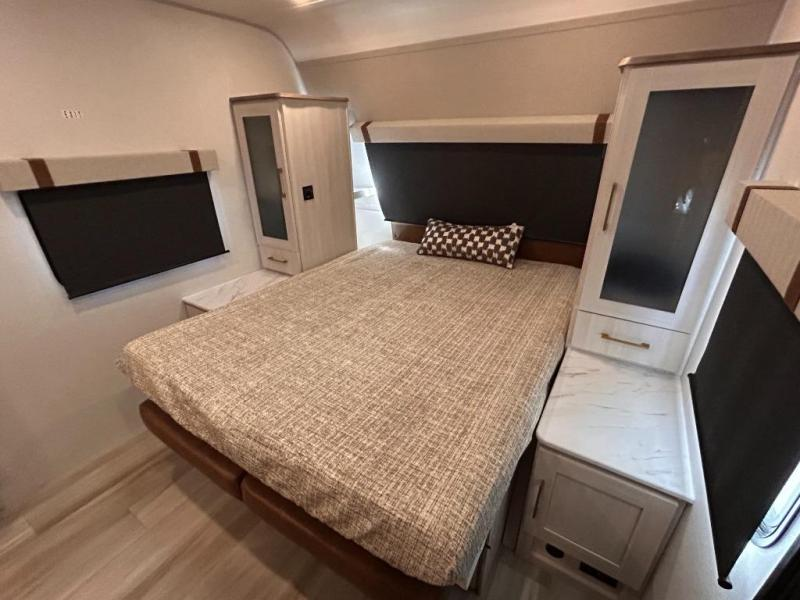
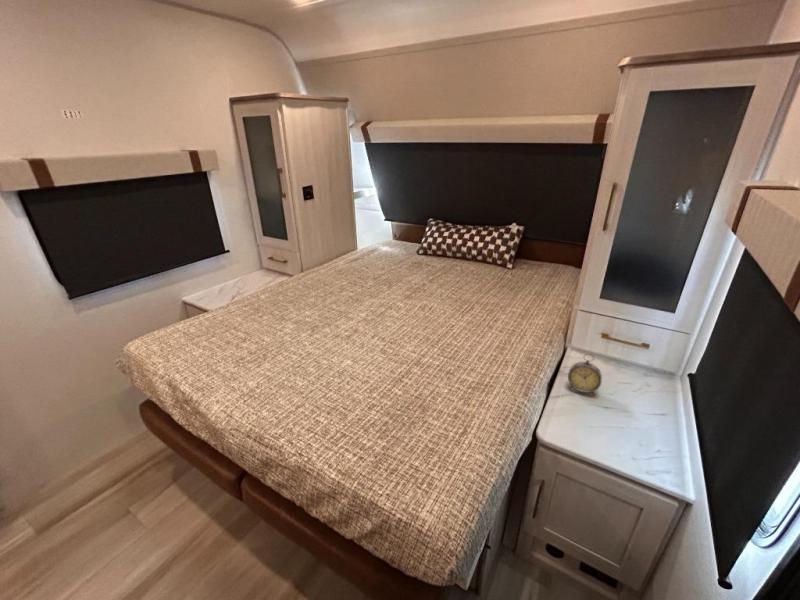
+ alarm clock (585, 372)
